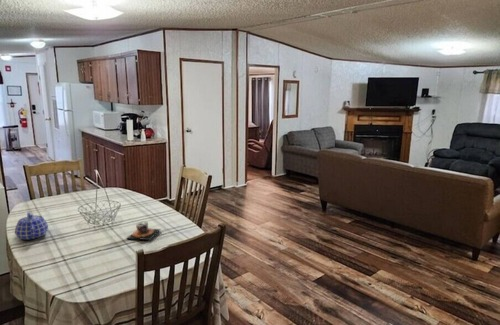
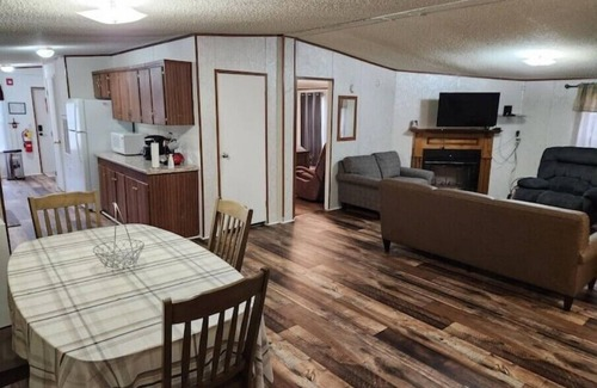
- teacup (144, 229)
- teapot (31, 224)
